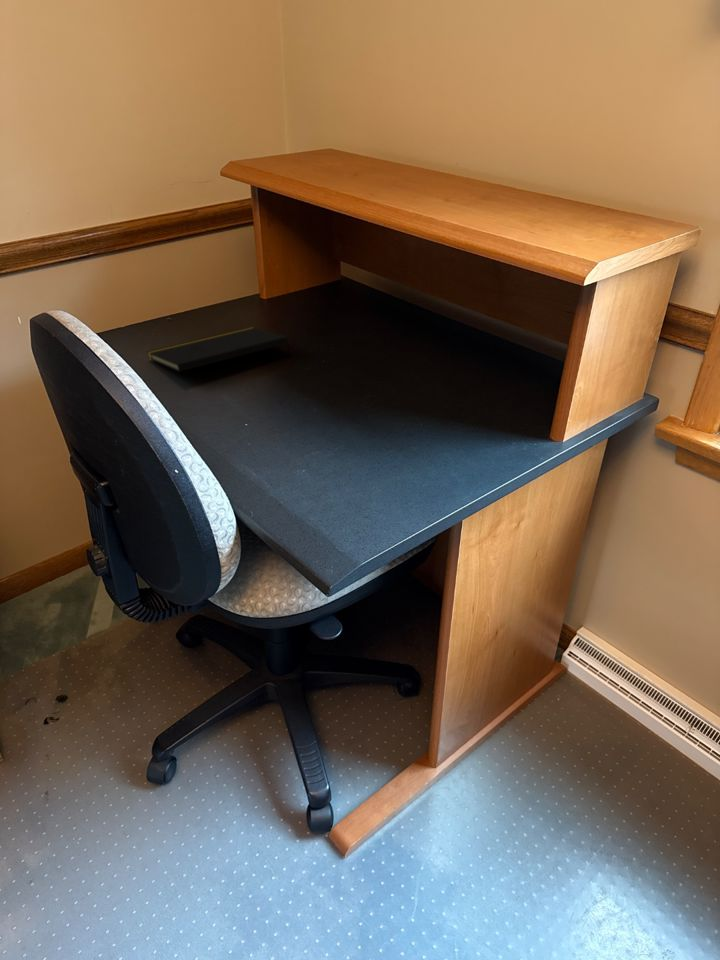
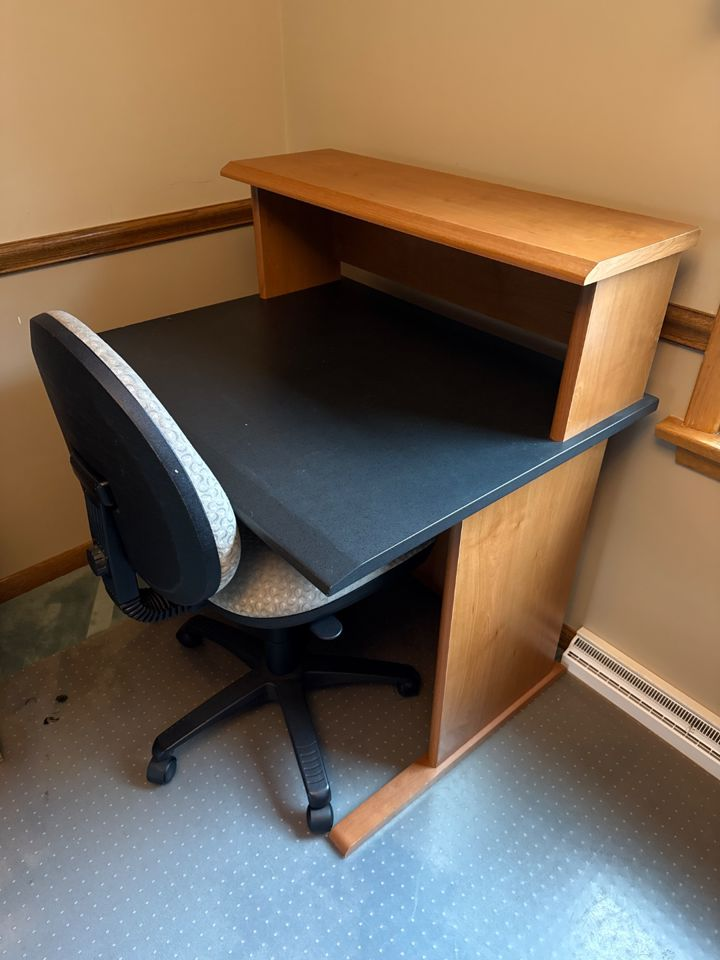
- notepad (217, 347)
